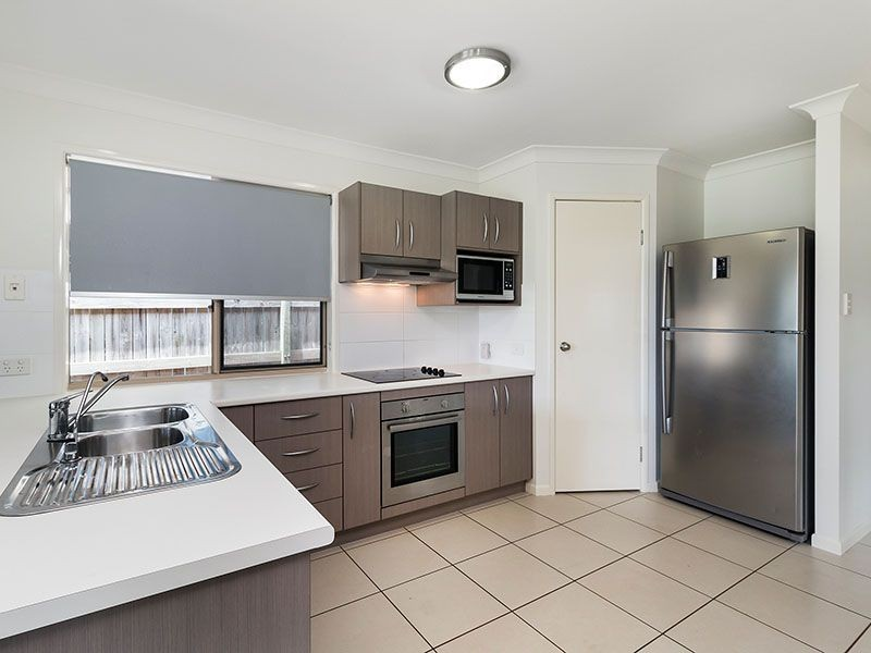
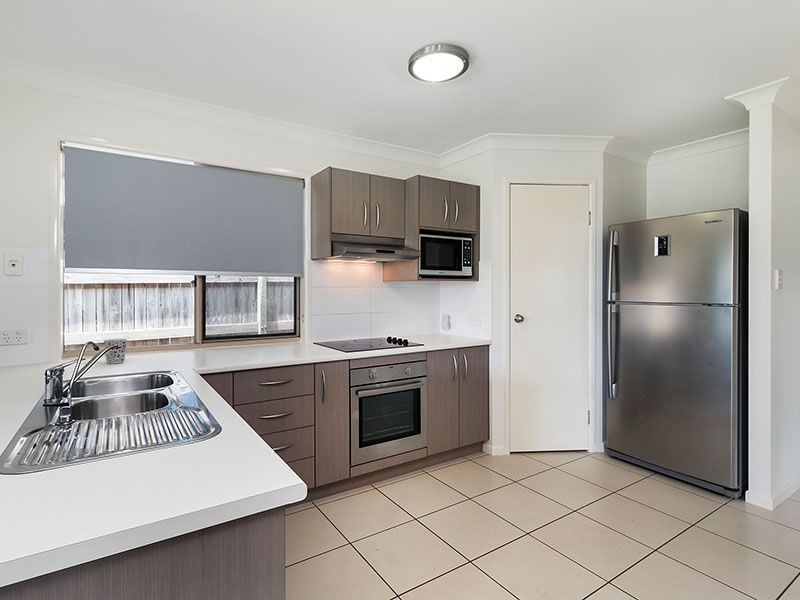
+ cup (115, 351)
